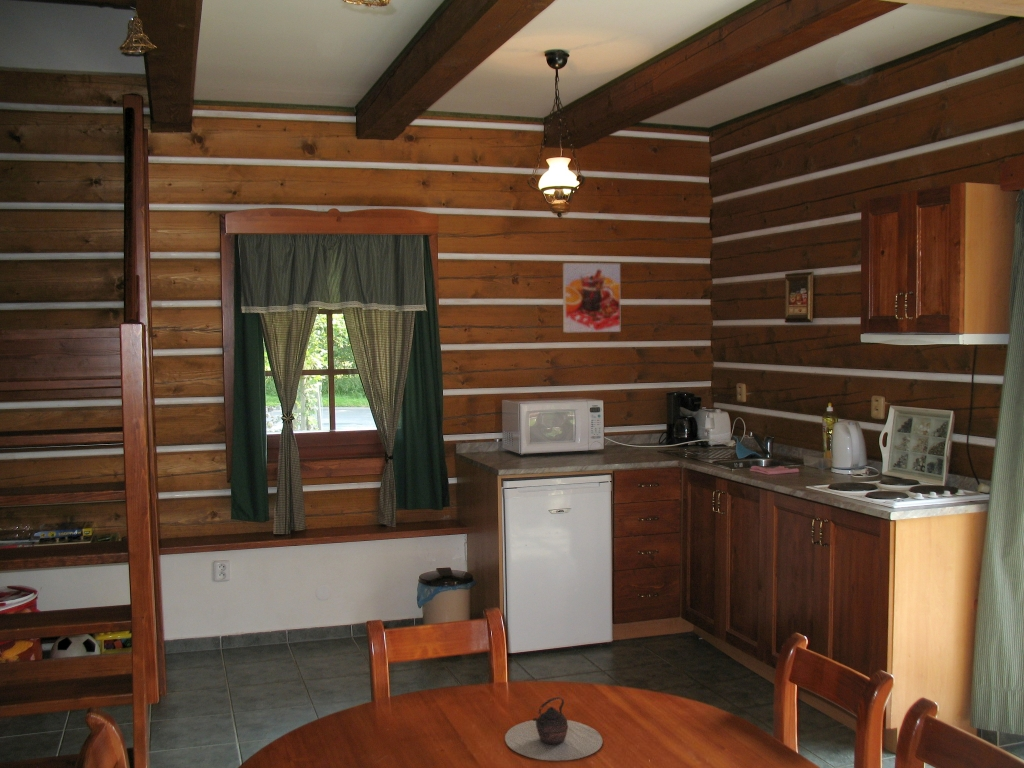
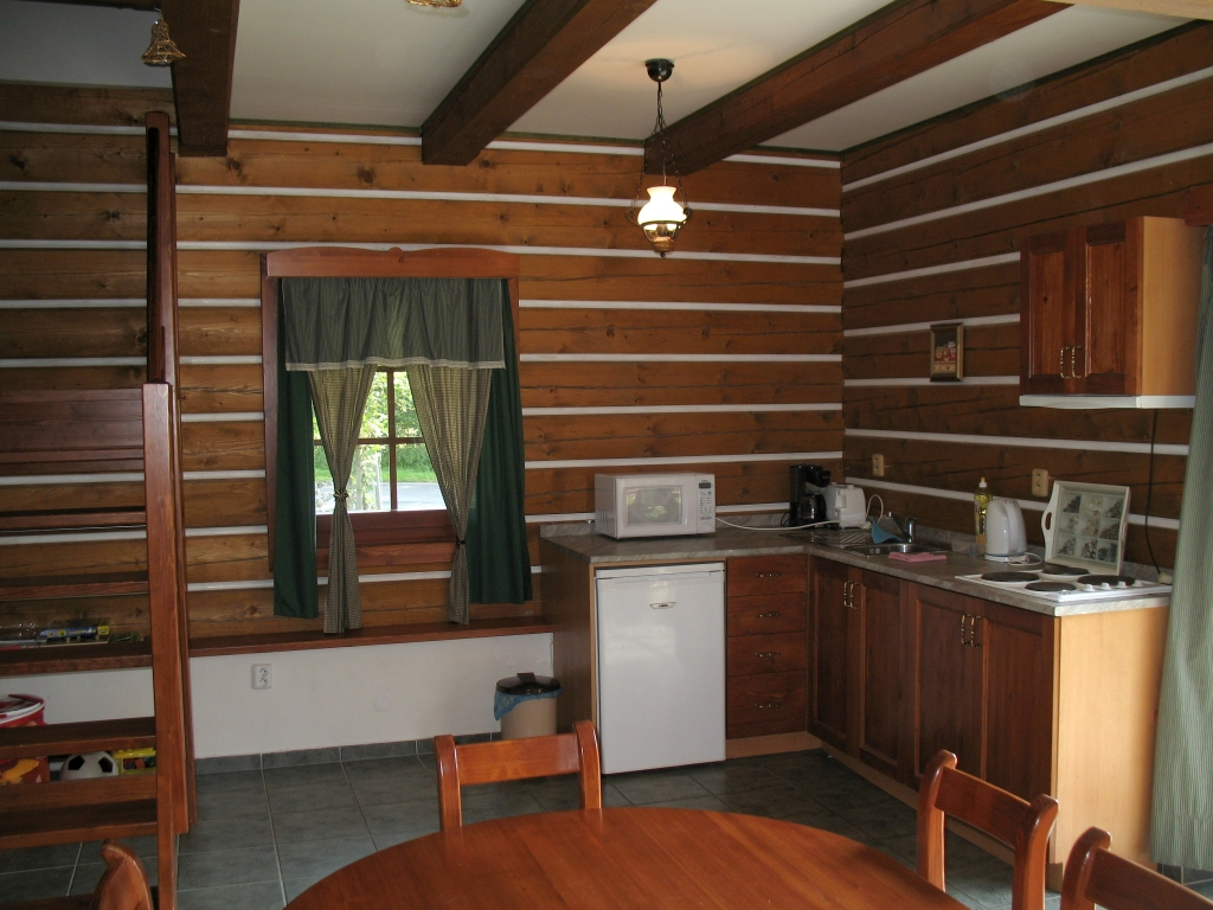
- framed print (591, 297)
- teapot (553, 717)
